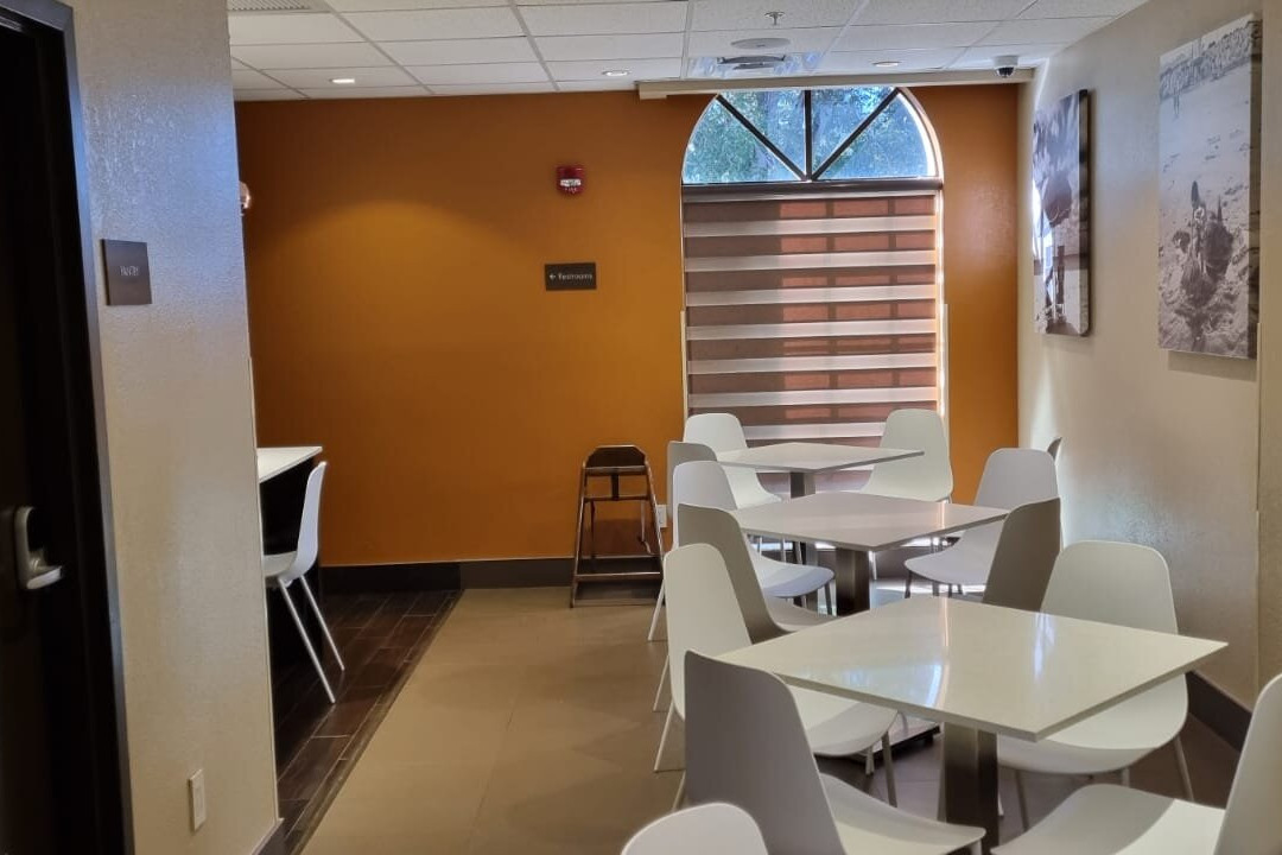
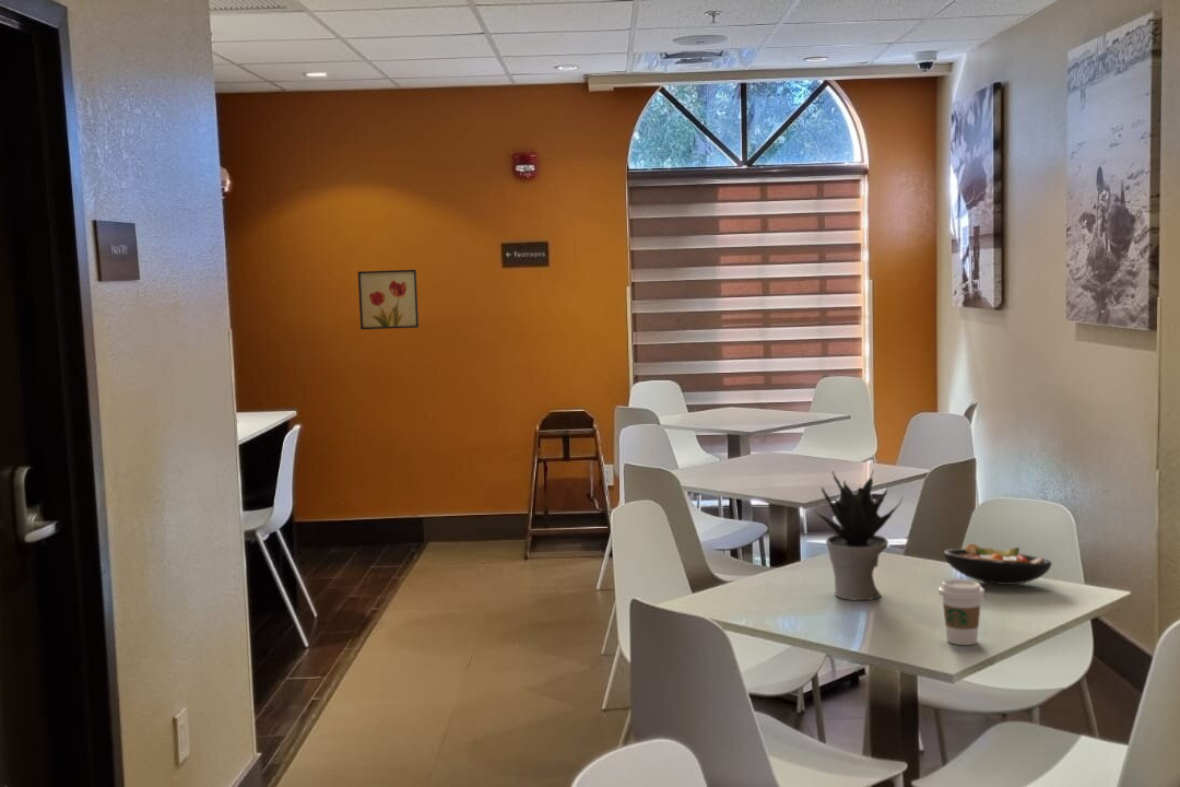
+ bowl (996, 566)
+ wall art (388, 299)
+ coffee cup (961, 611)
+ potted plant (860, 532)
